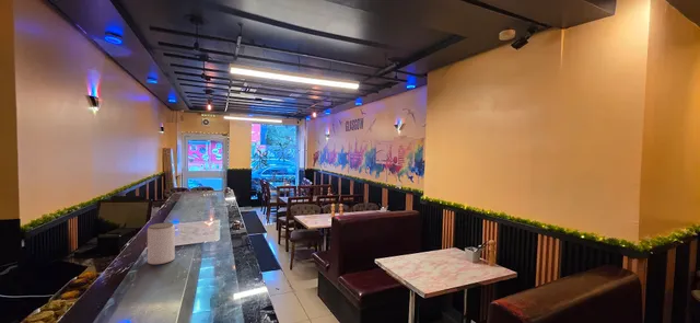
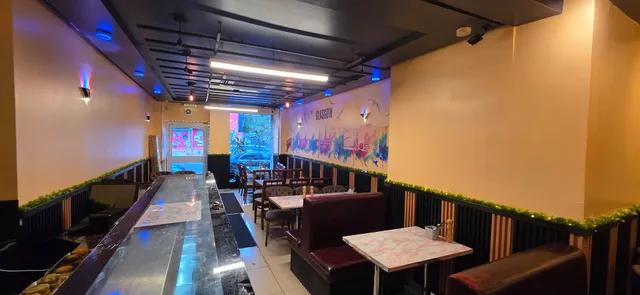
- jar (161, 242)
